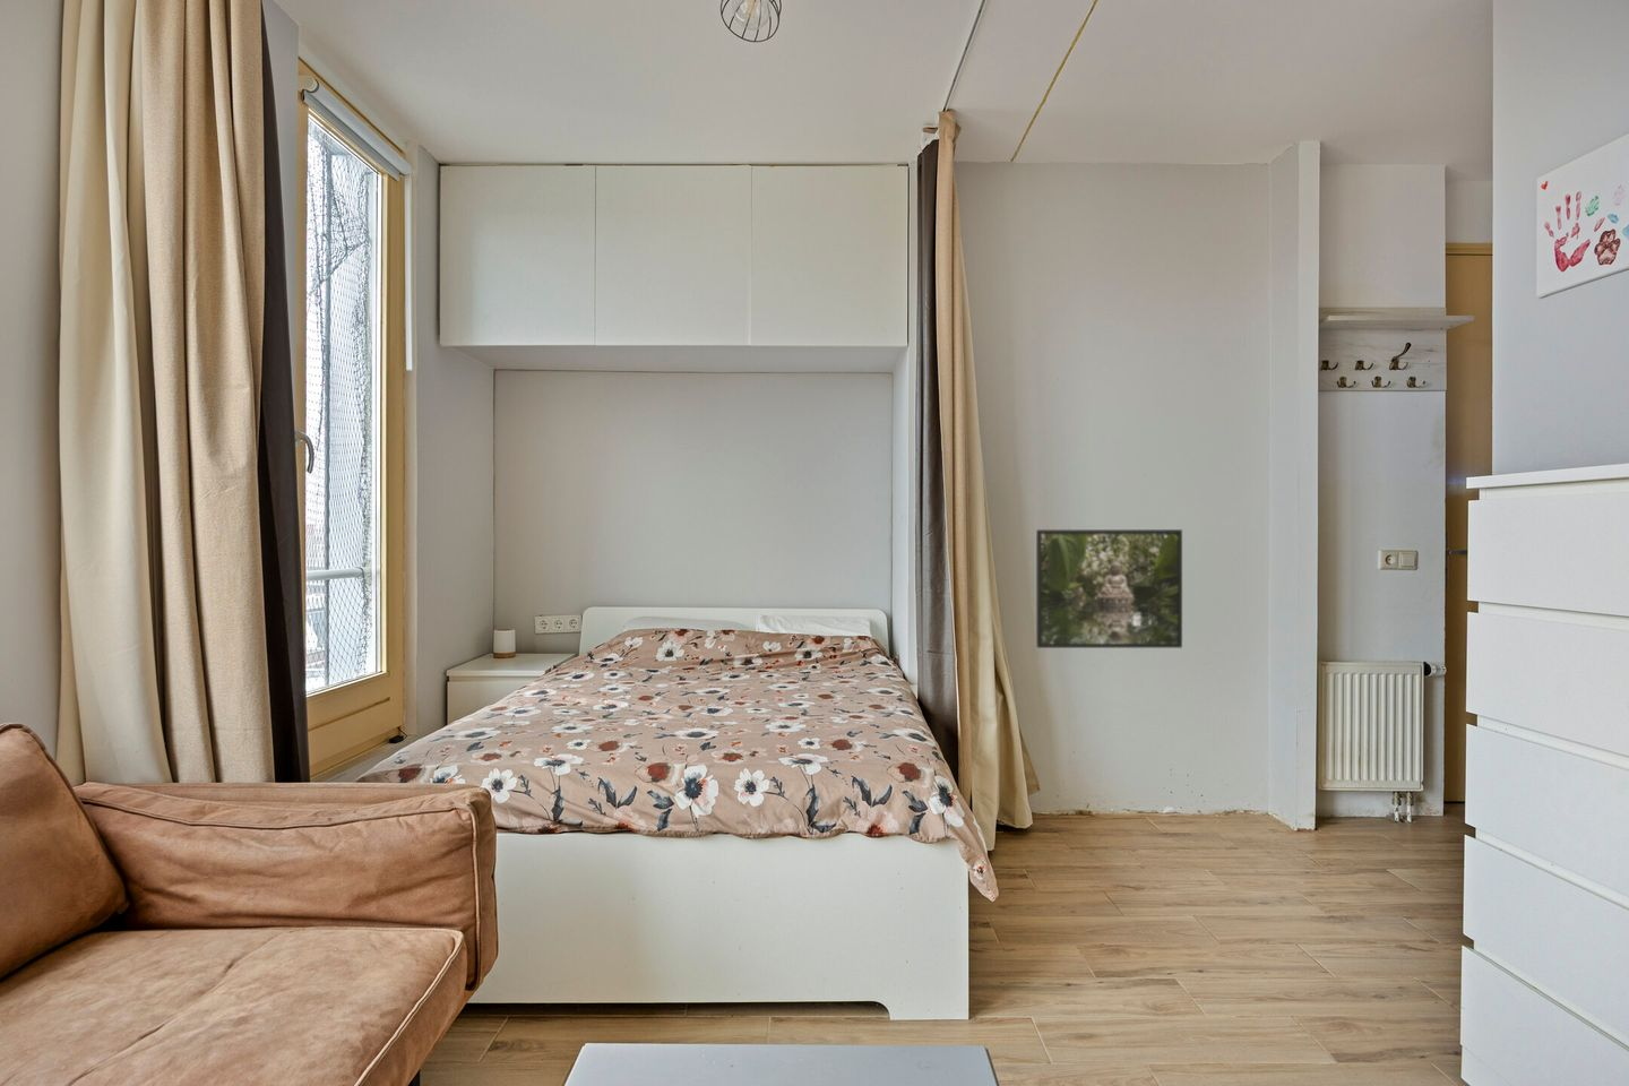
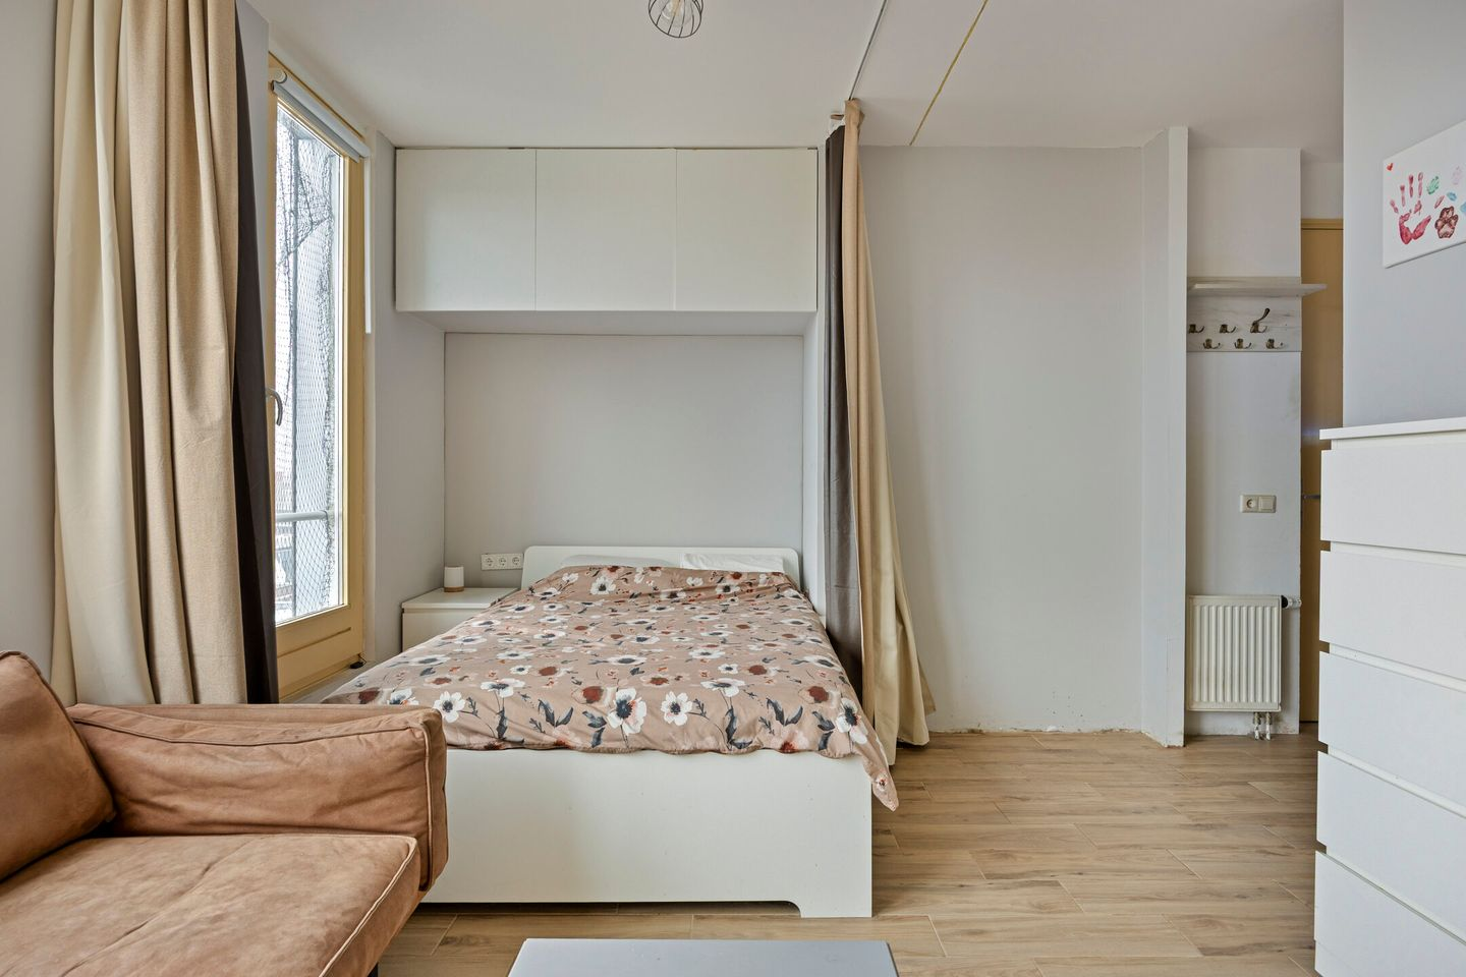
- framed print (1109, 588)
